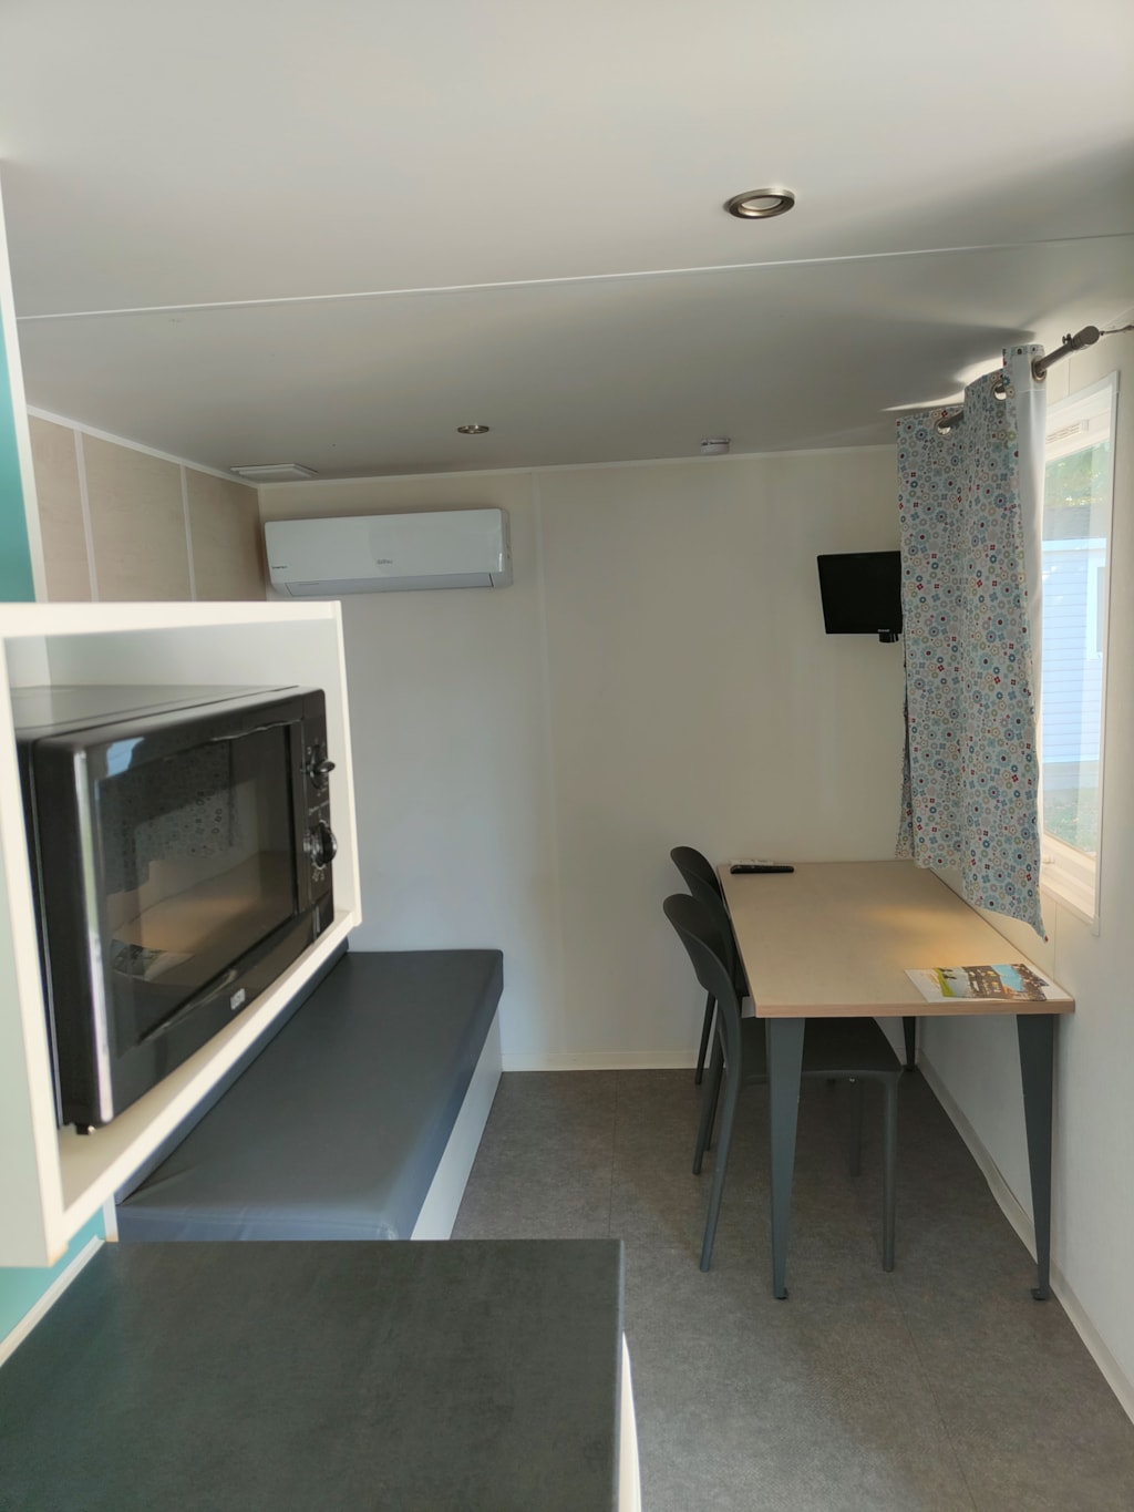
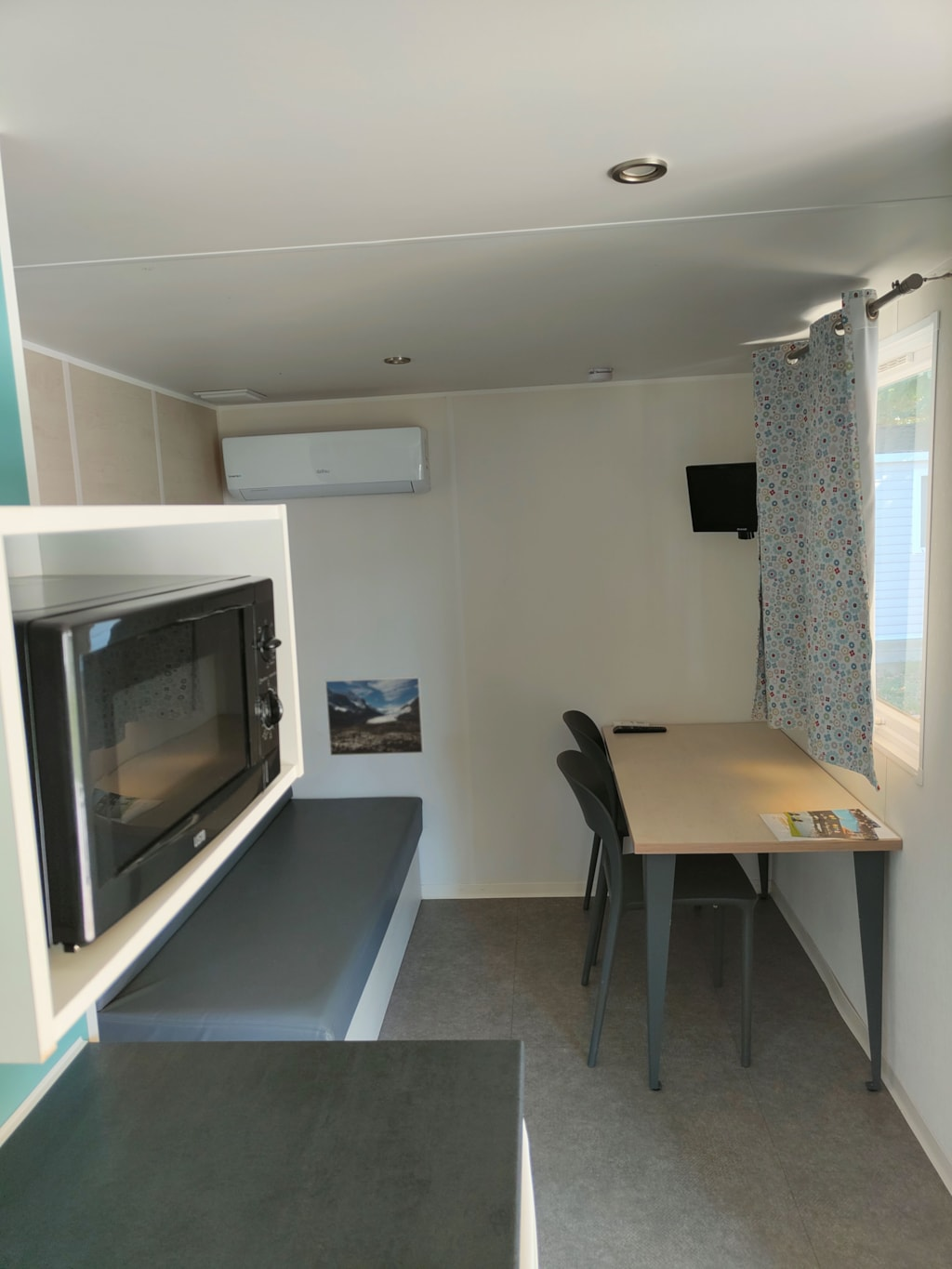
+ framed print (375, 716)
